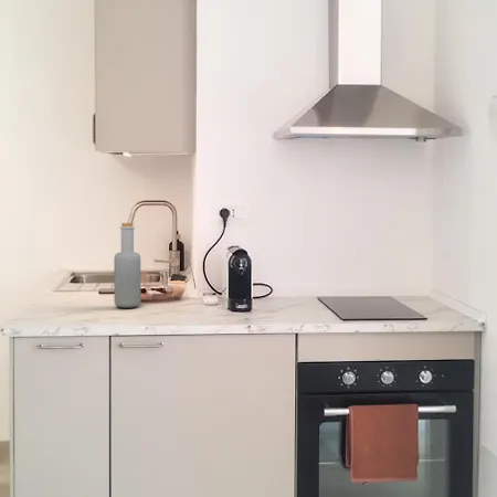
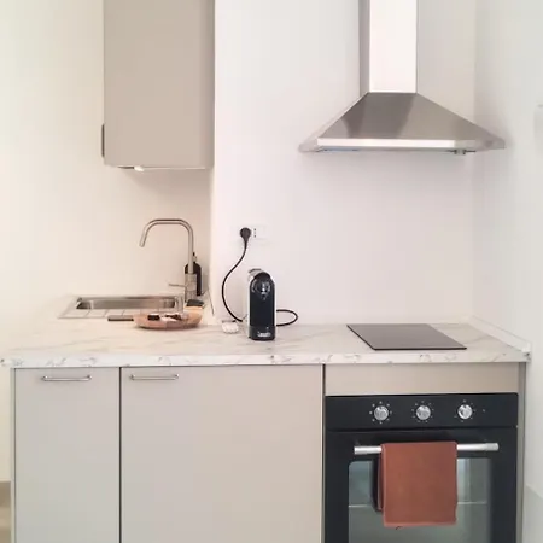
- bottle (127, 265)
